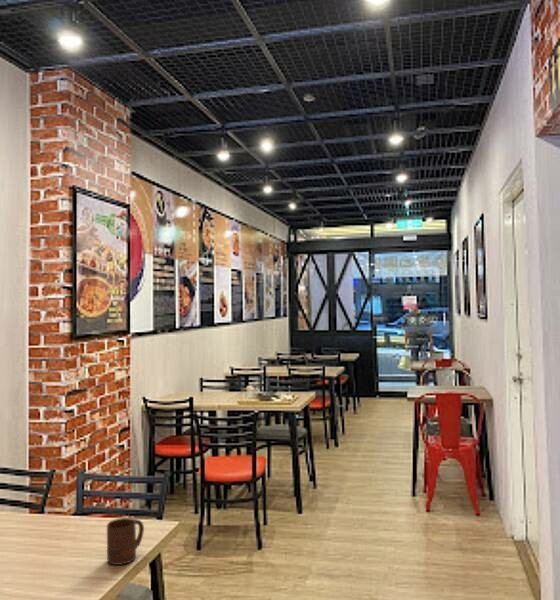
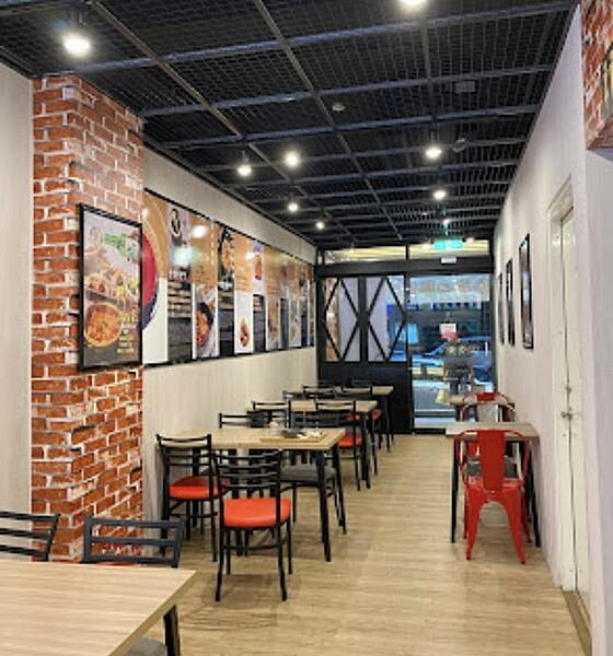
- cup (124, 539)
